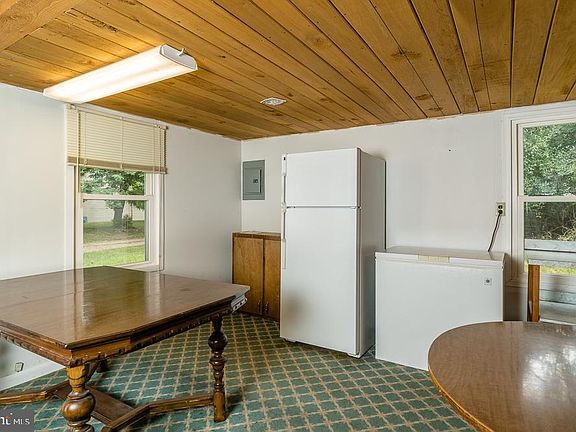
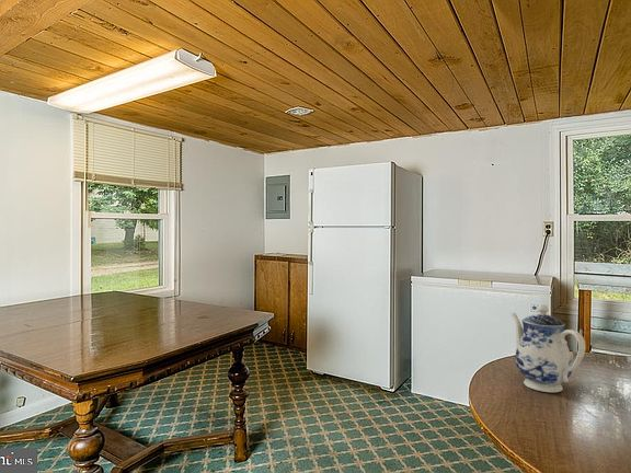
+ teapot (542, 345)
